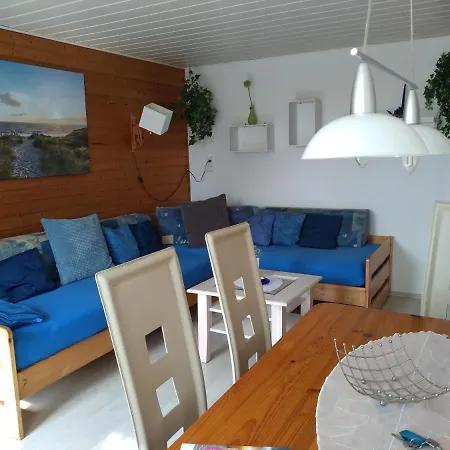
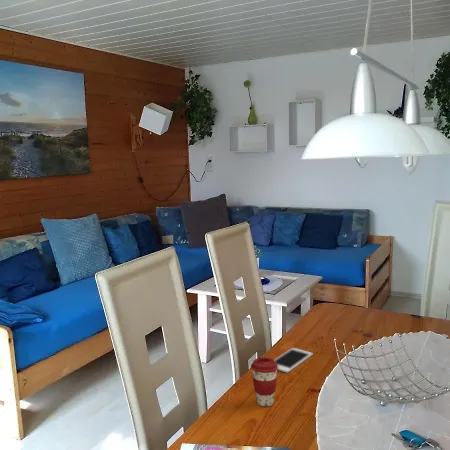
+ cell phone (290, 359)
+ coffee cup (264, 382)
